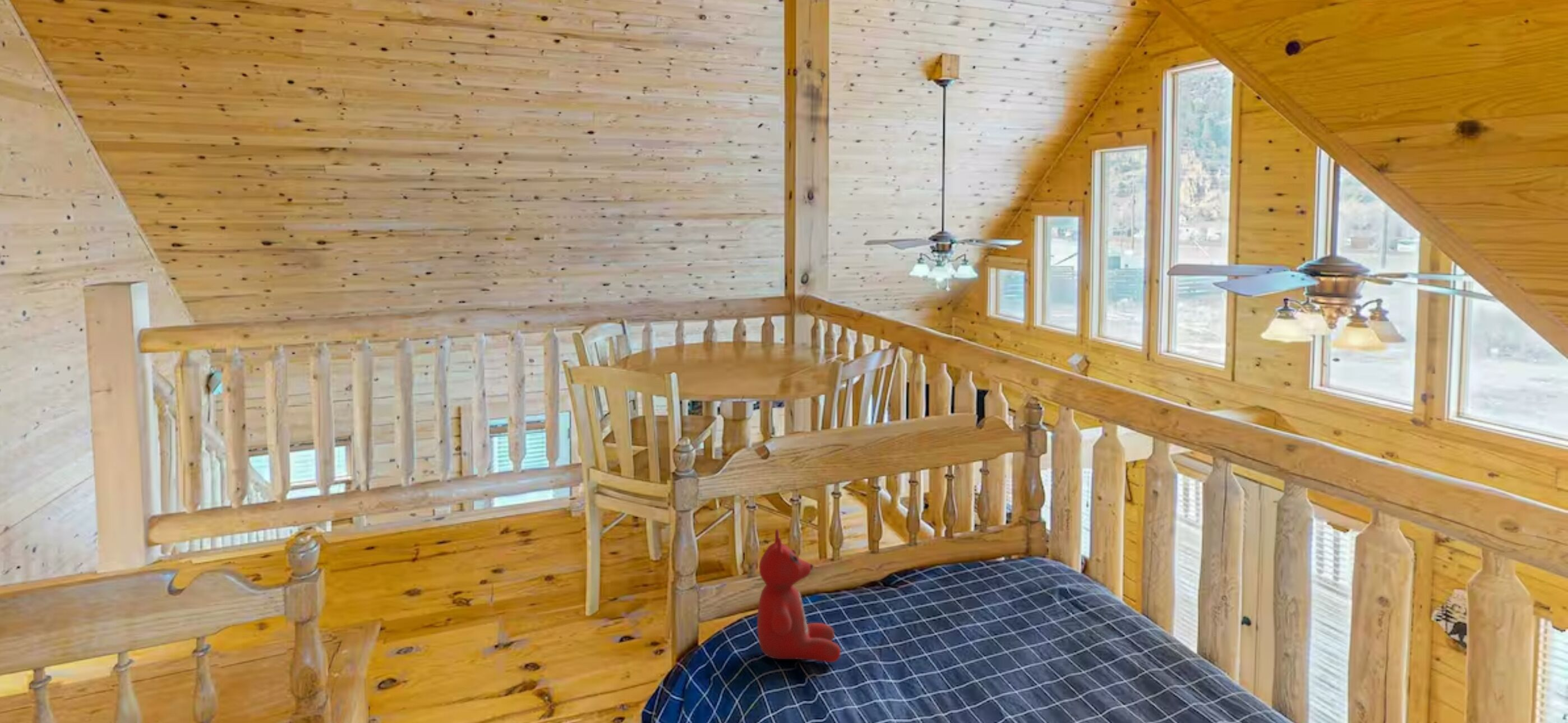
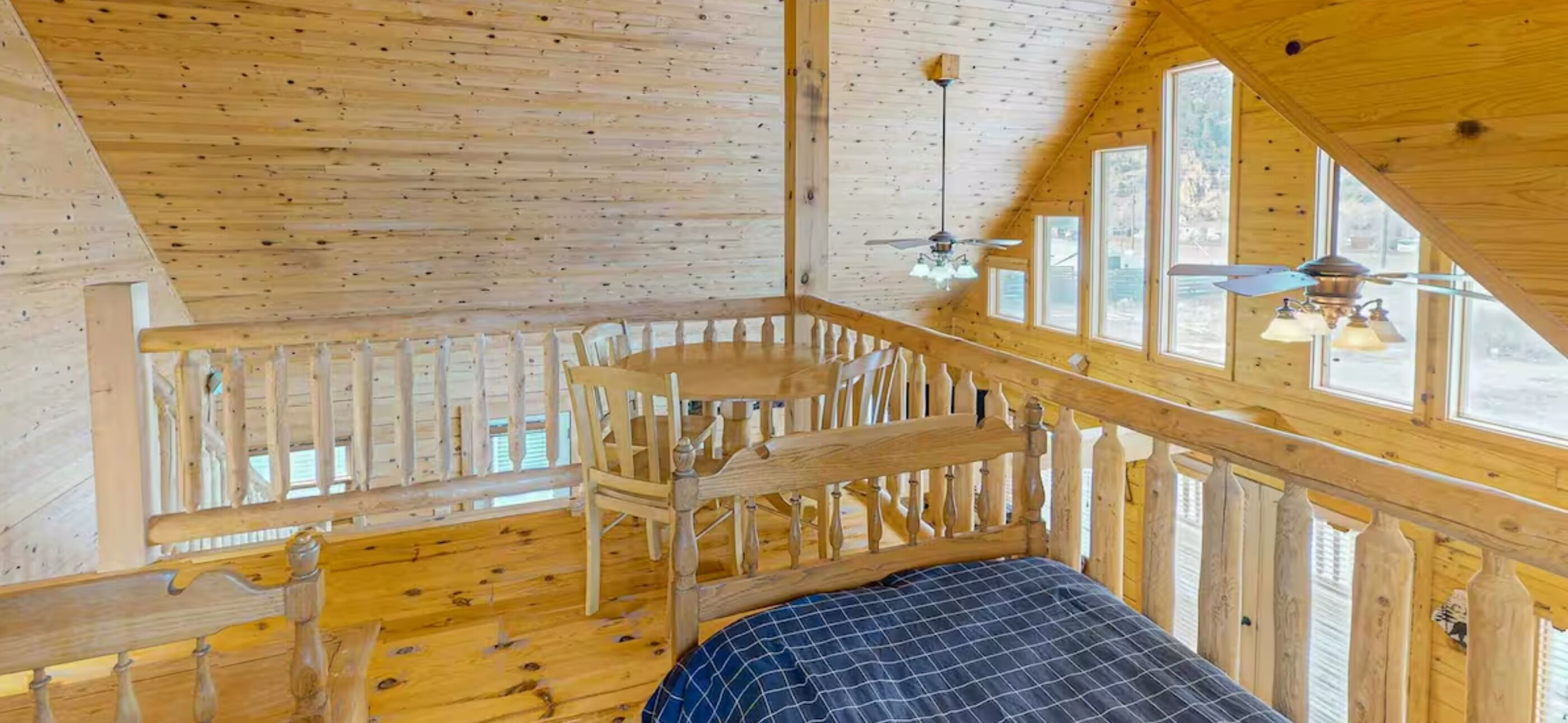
- stuffed bear (797, 594)
